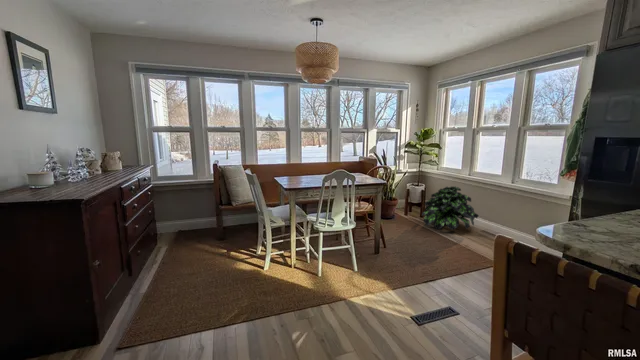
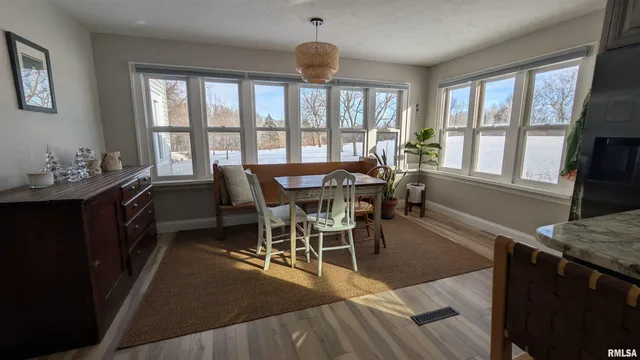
- potted plant (449, 205)
